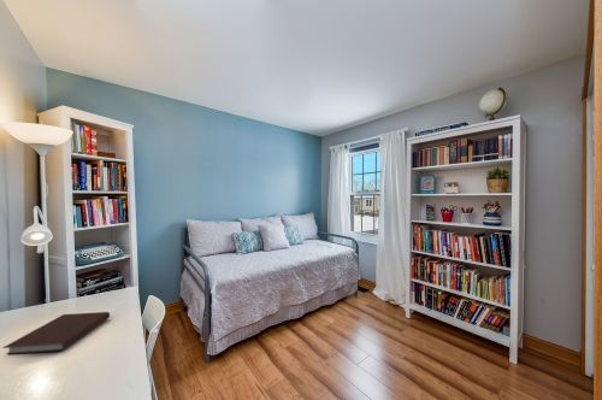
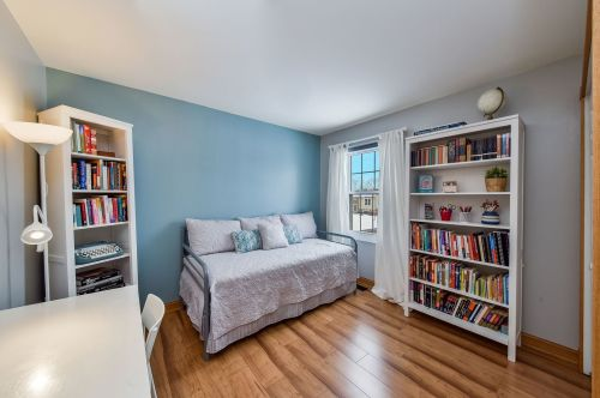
- notebook (63, 330)
